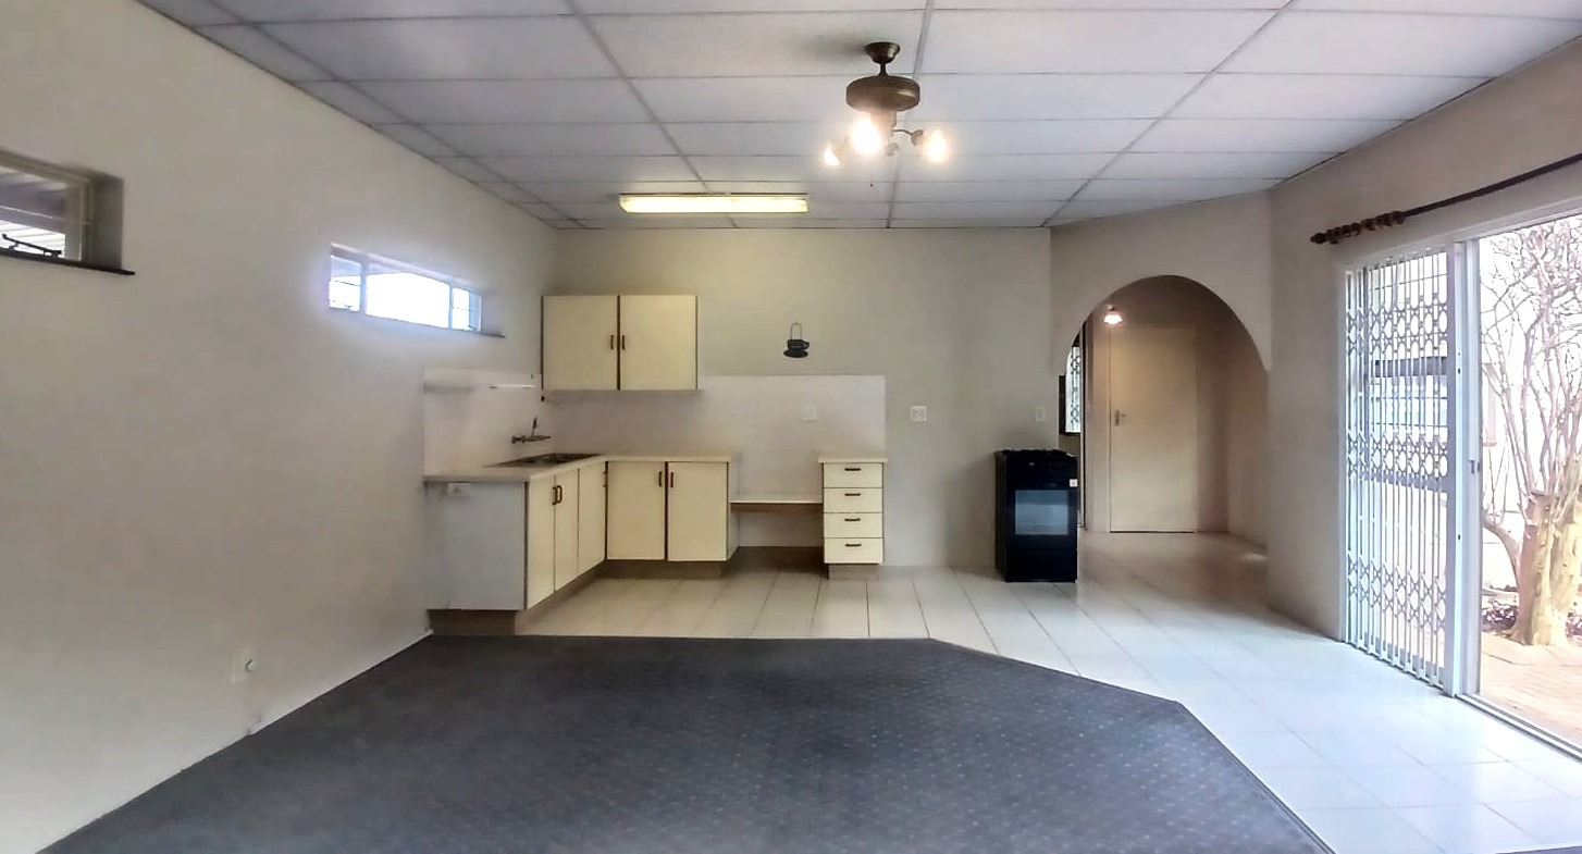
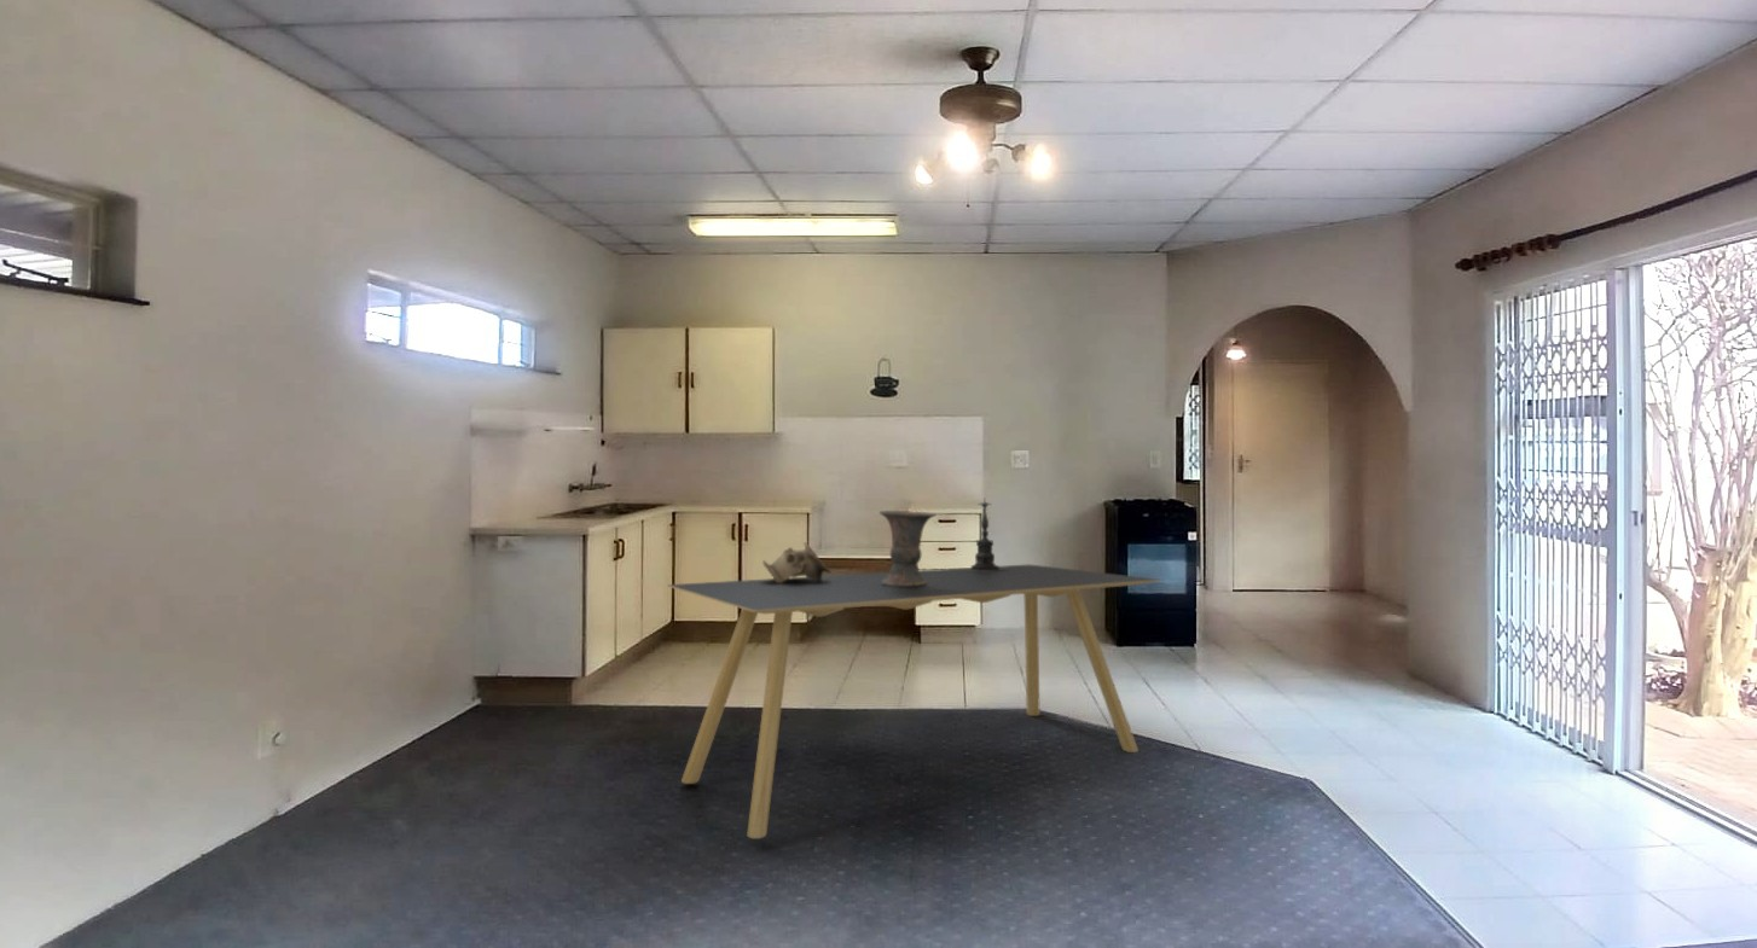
+ dining table (911, 607)
+ vase (908, 547)
+ decorative bowl (796, 560)
+ candle holder (985, 530)
